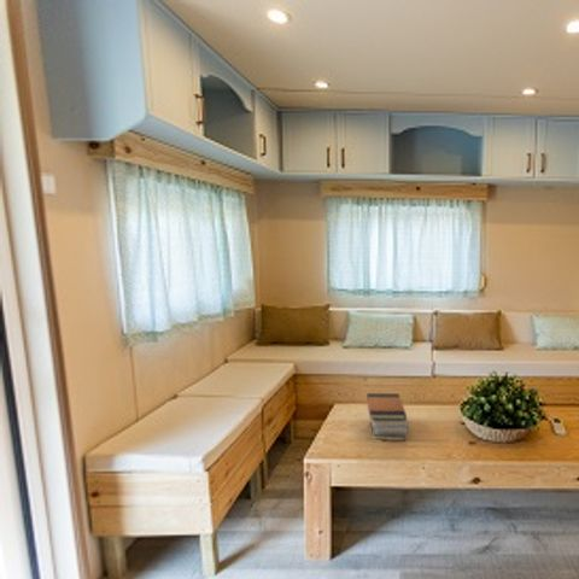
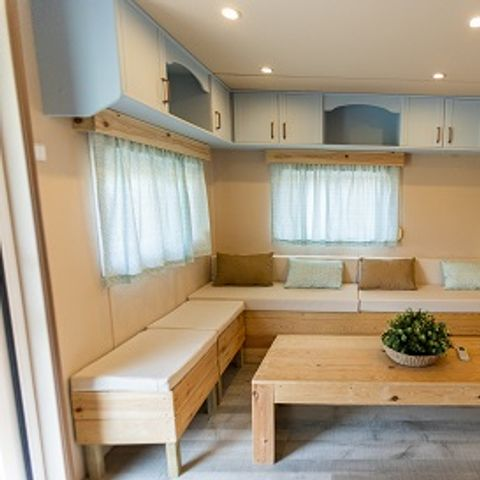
- book stack (386, 416)
